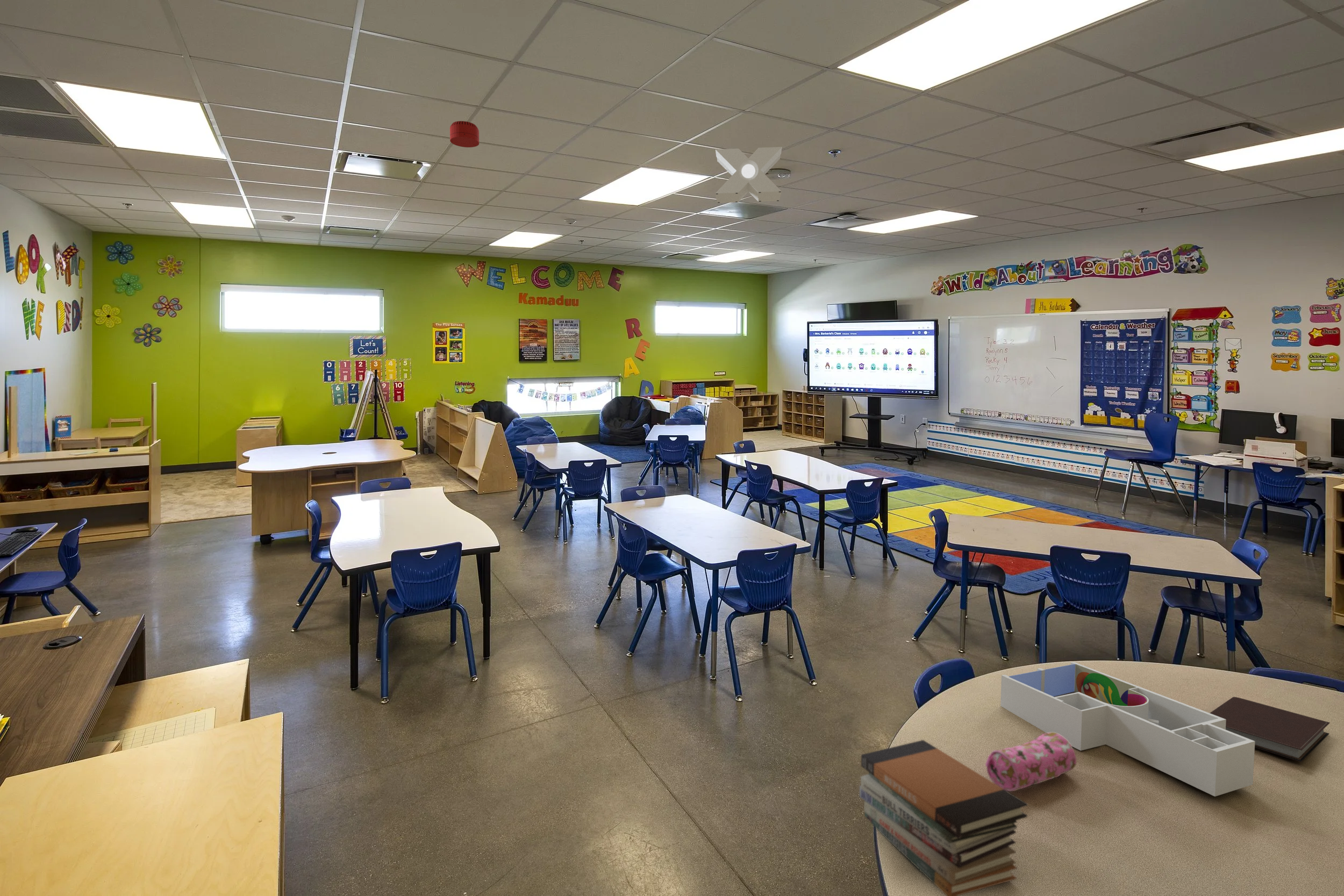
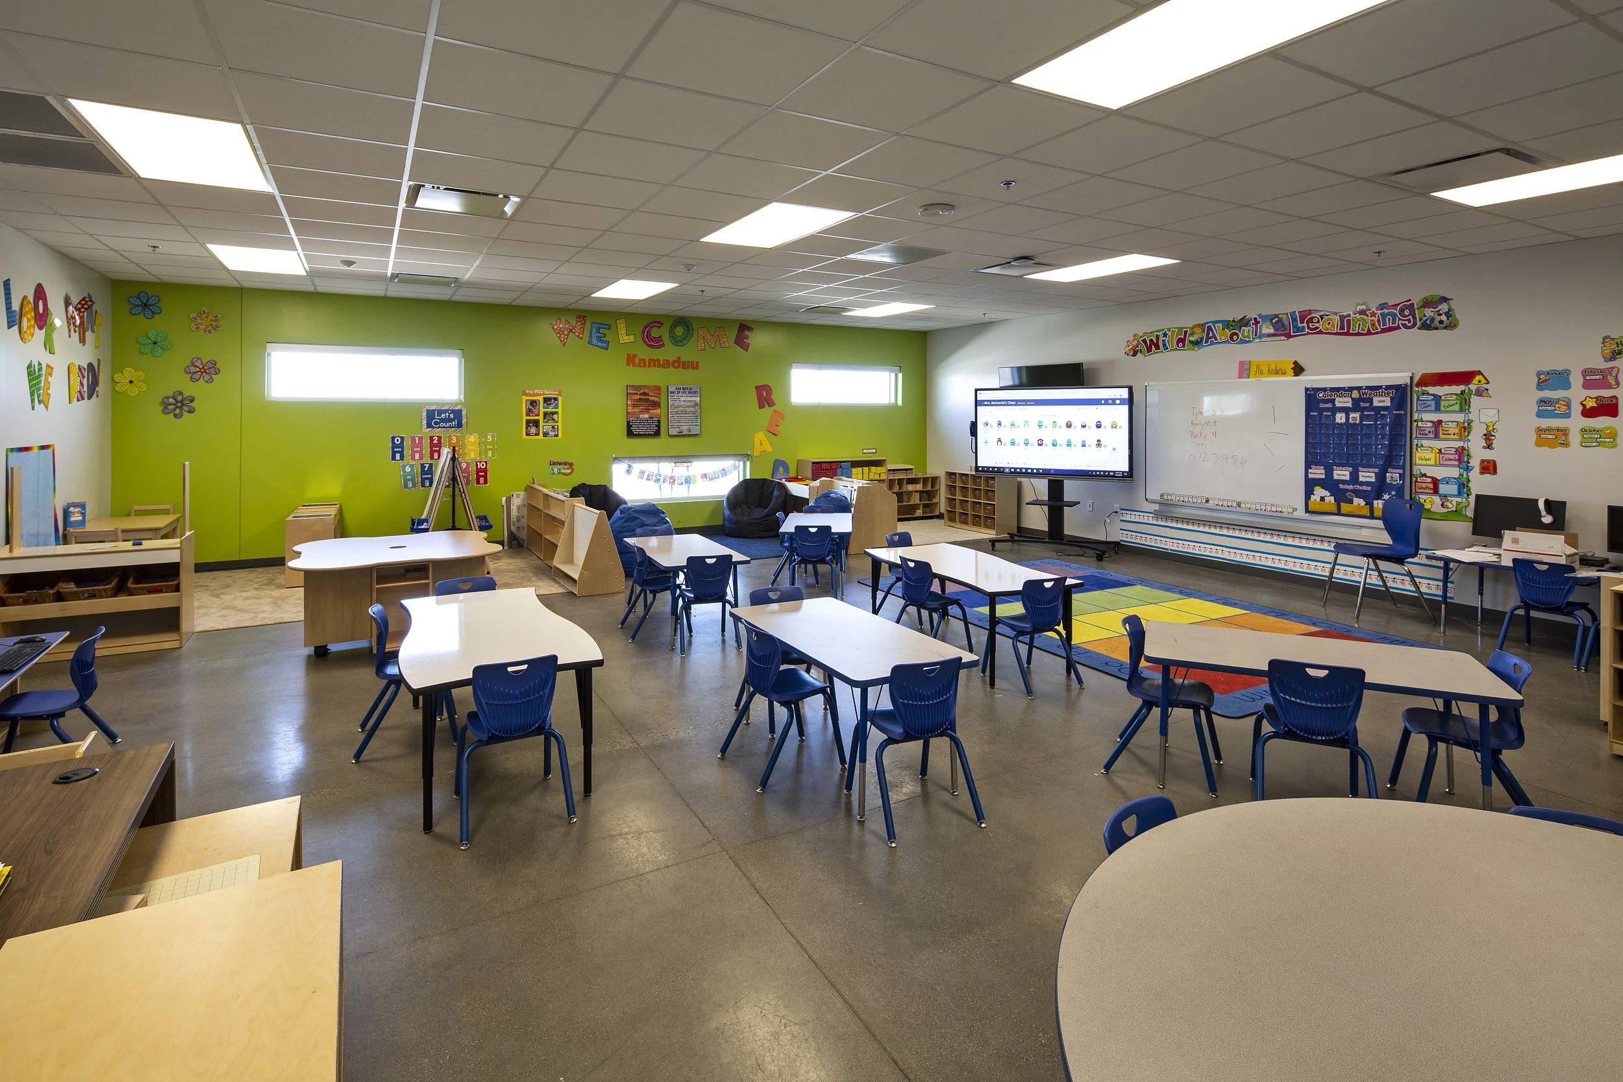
- notebook (1263, 726)
- book stack (935, 811)
- pencil case (1031, 761)
- projector (748, 176)
- desk organizer (1121, 722)
- smoke detector (464, 133)
